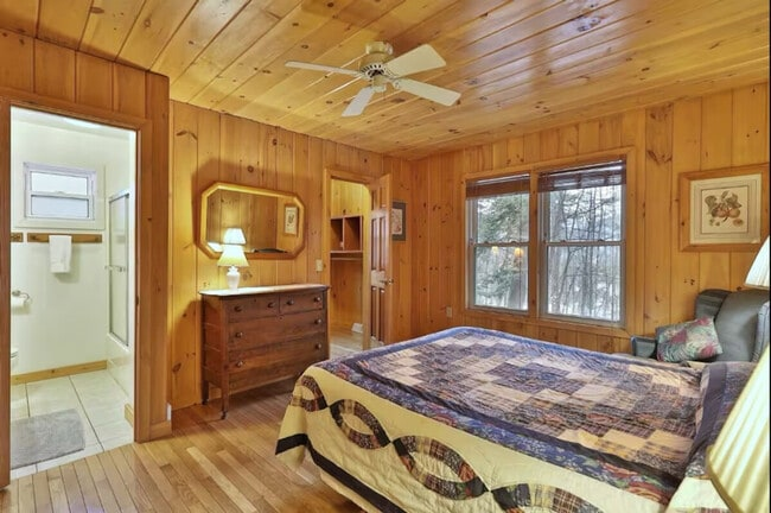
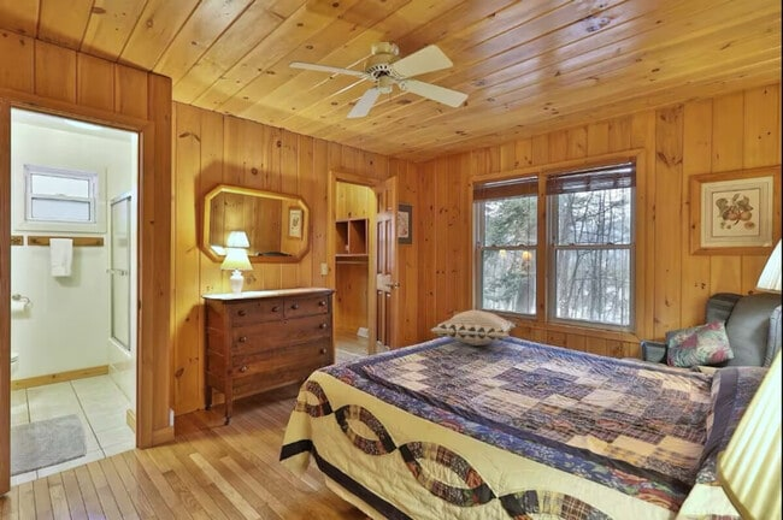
+ decorative pillow (476, 327)
